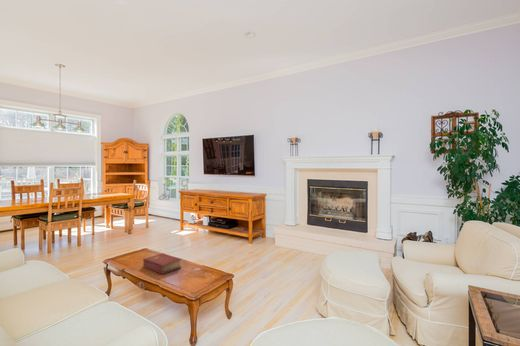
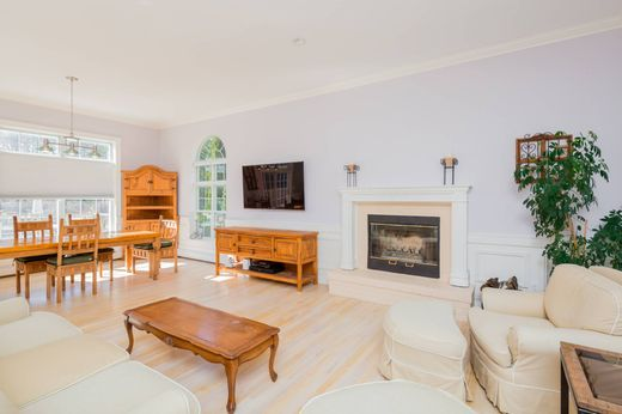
- book (162, 263)
